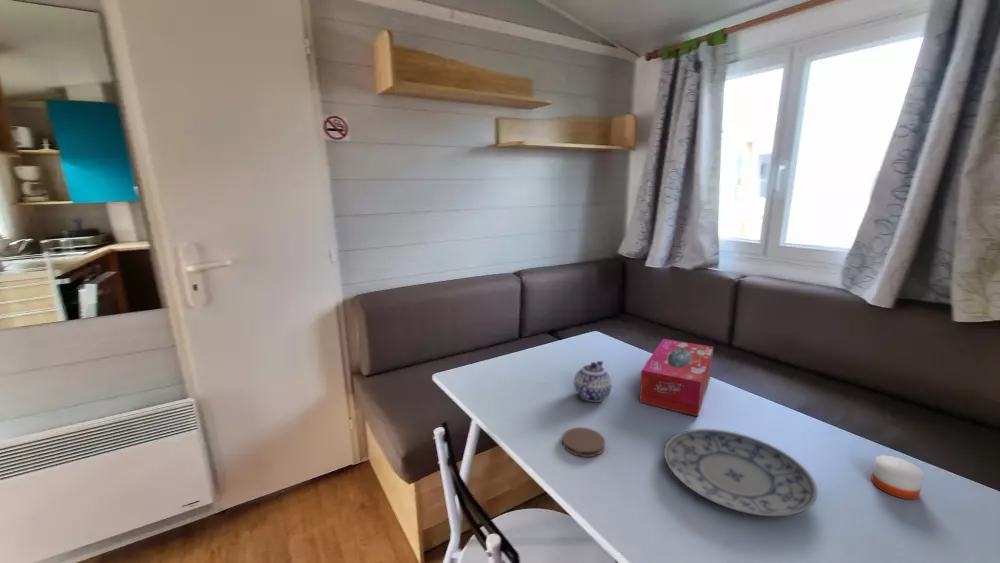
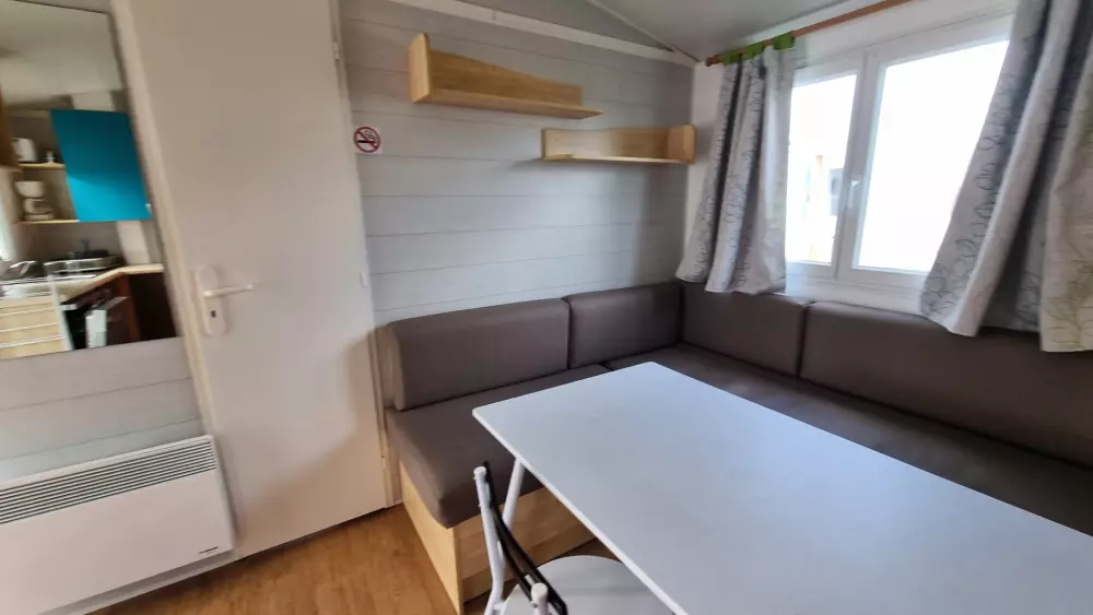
- coaster (583, 441)
- tissue box (678, 373)
- plate (734, 471)
- teapot (592, 379)
- candle (899, 465)
